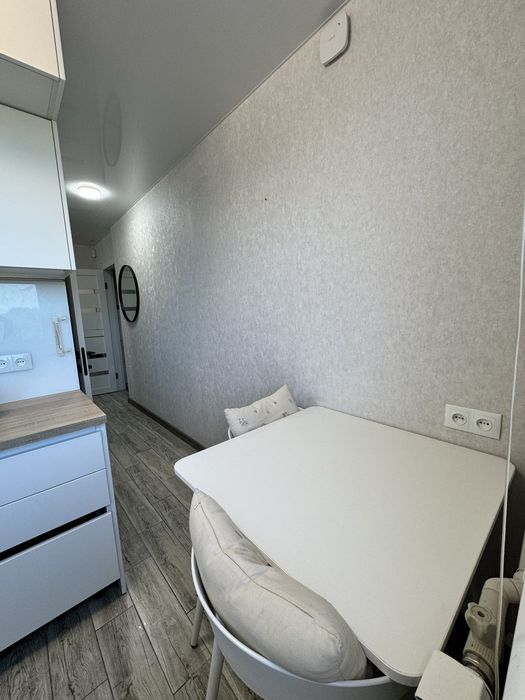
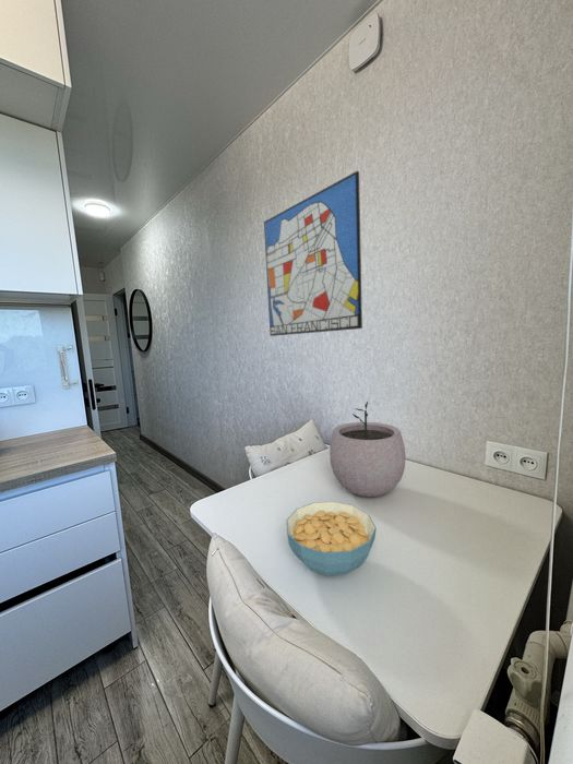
+ plant pot (366, 446)
+ cereal bowl (330, 544)
+ wall art (306, 267)
